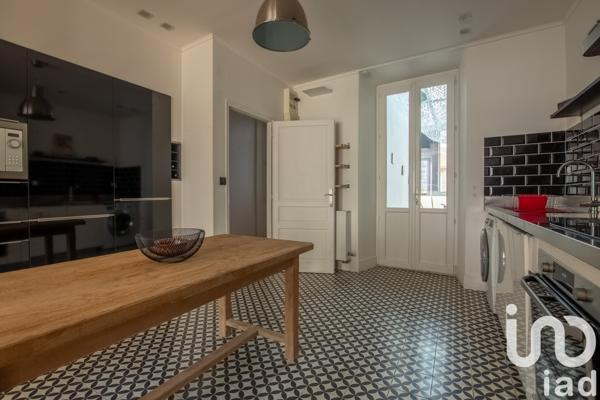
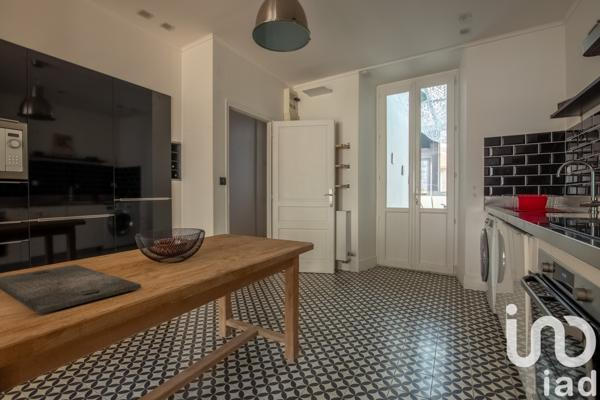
+ cutting board (62, 283)
